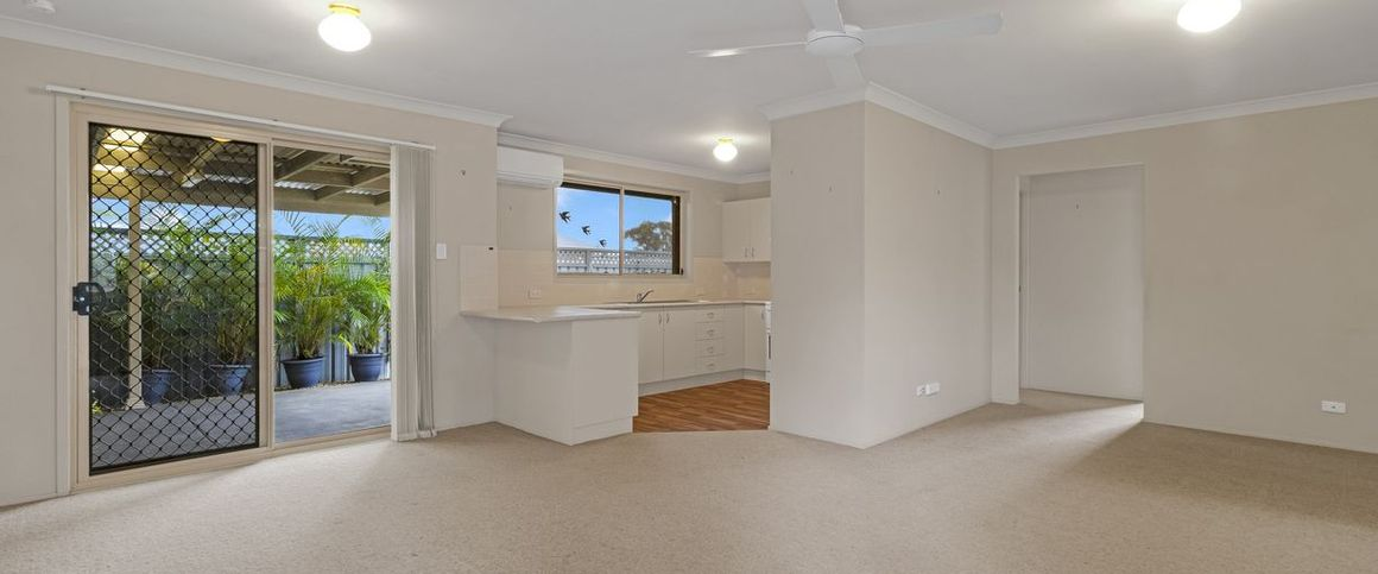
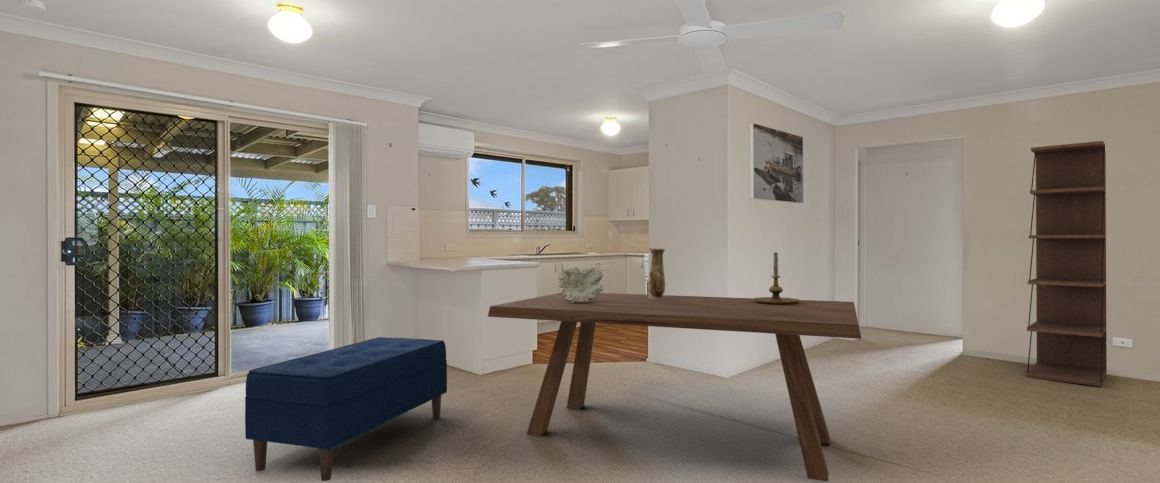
+ bookcase (1066, 259)
+ vase (656, 272)
+ dining table (675, 327)
+ bench (359, 397)
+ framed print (778, 165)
+ candle holder (775, 276)
+ decorative bowl (581, 283)
